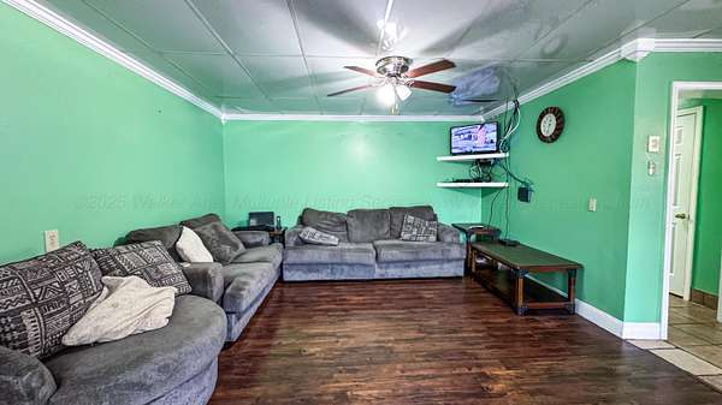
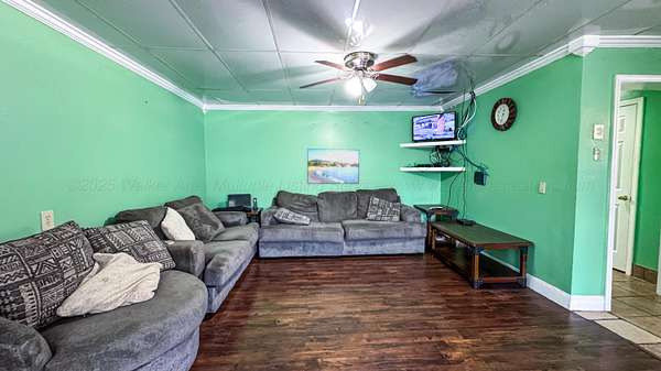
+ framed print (333, 166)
